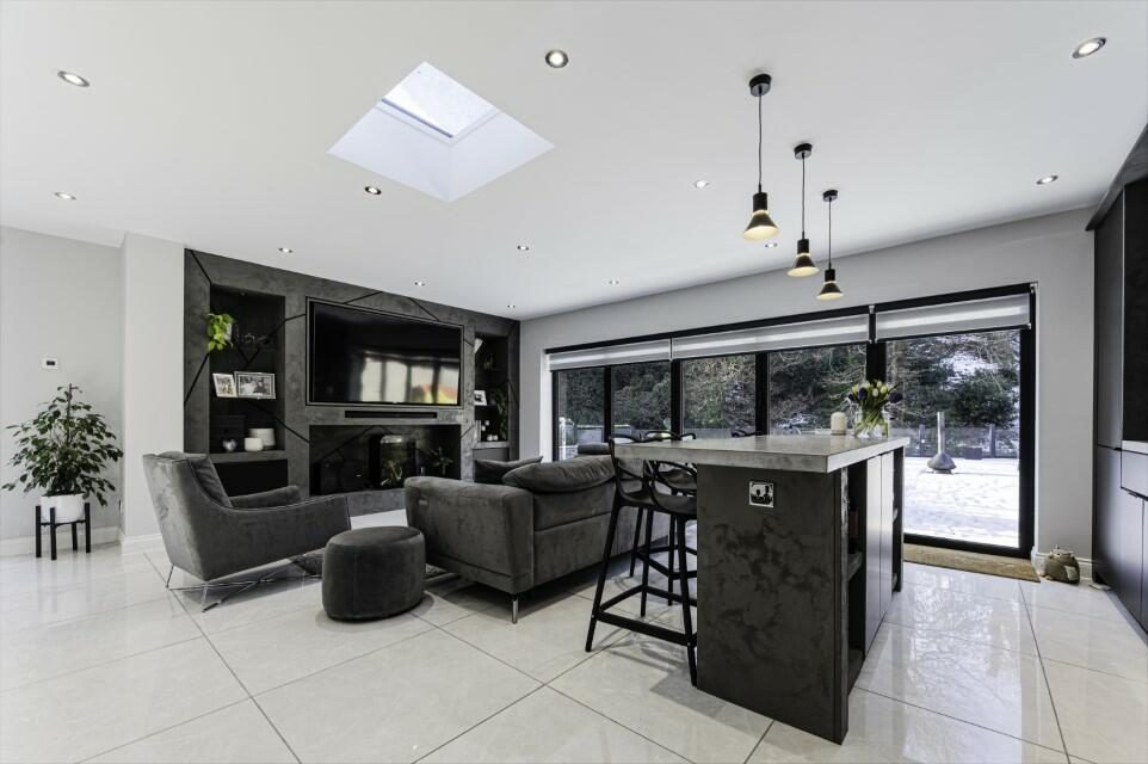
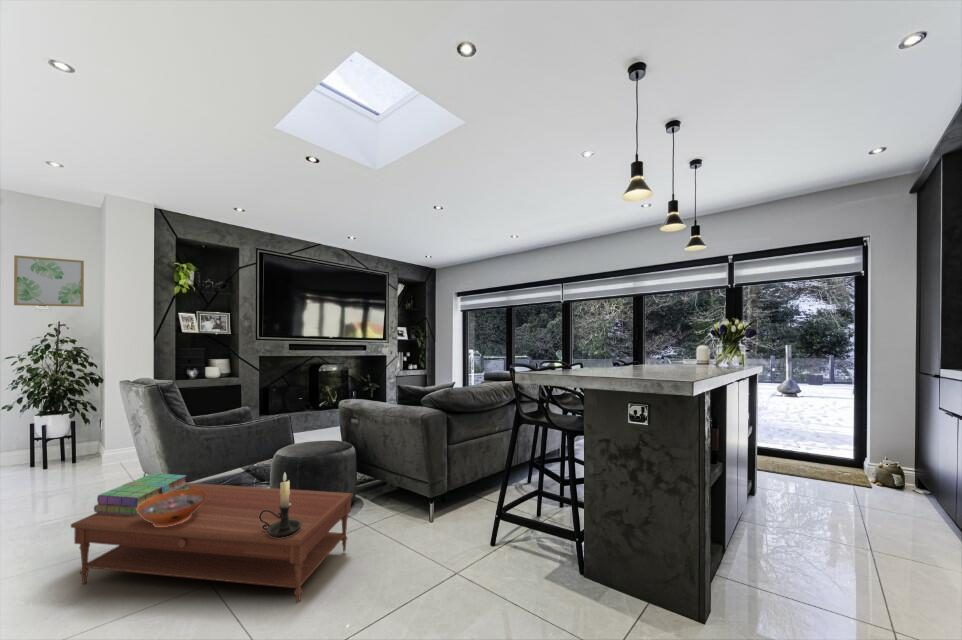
+ candle holder (280, 500)
+ stack of books (144, 491)
+ wall art (50, 282)
+ coffee table (223, 537)
+ decorative bowl (172, 509)
